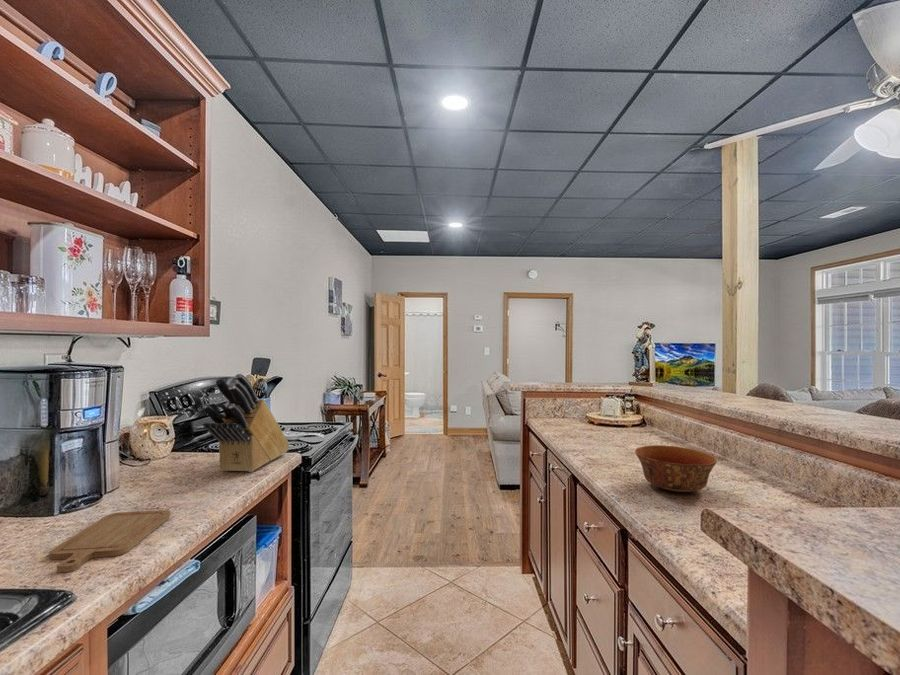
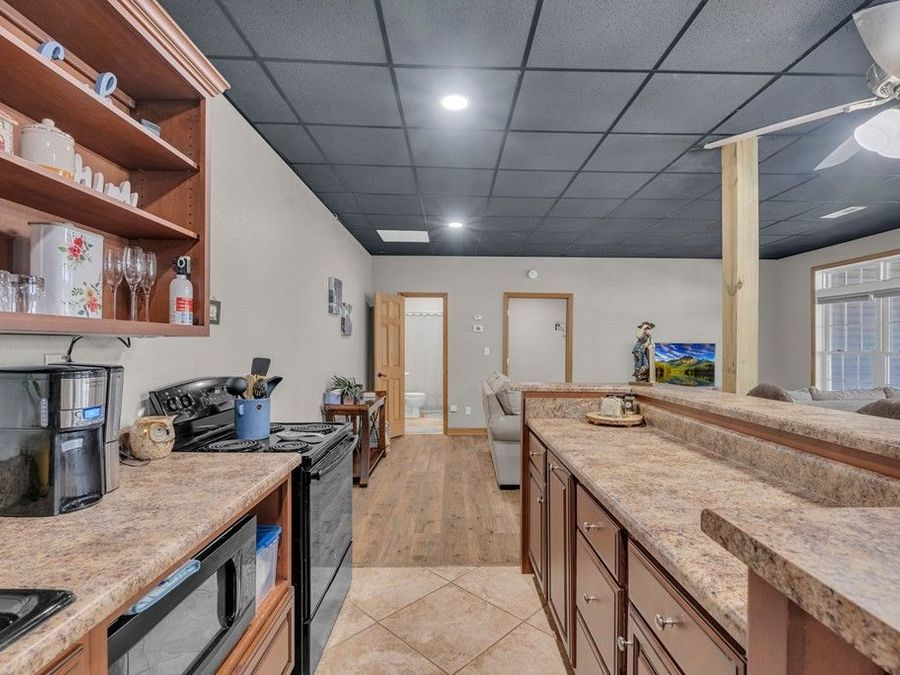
- bowl (674, 470)
- chopping board (108, 537)
- knife block (249, 418)
